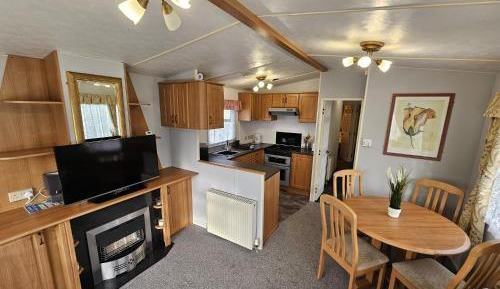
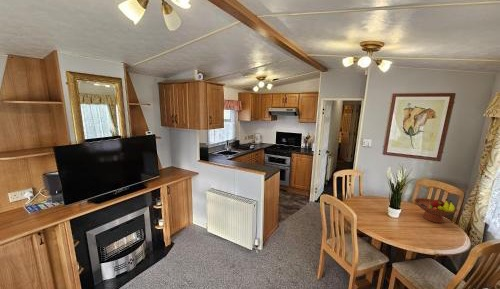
+ fruit bowl (434, 209)
